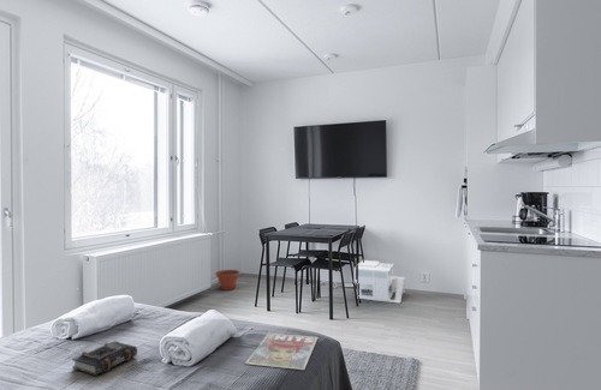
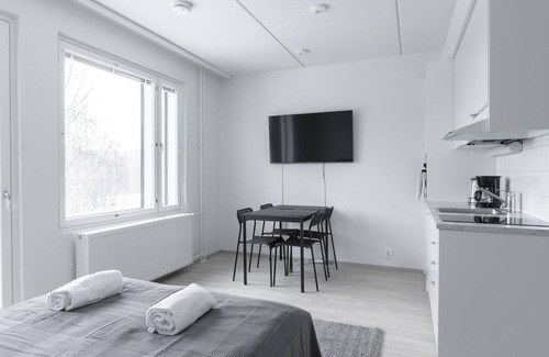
- plant pot (227, 280)
- architectural model (380, 280)
- magazine (284, 349)
- book (106, 355)
